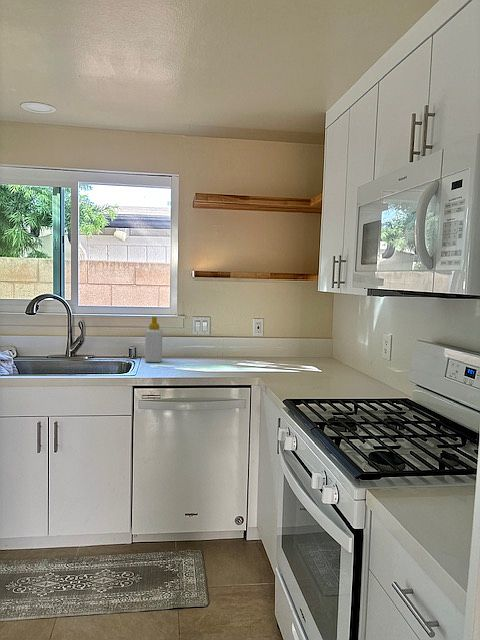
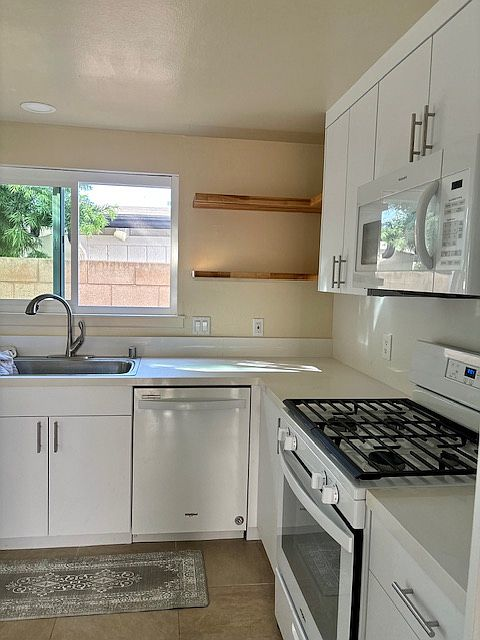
- soap bottle (153, 339)
